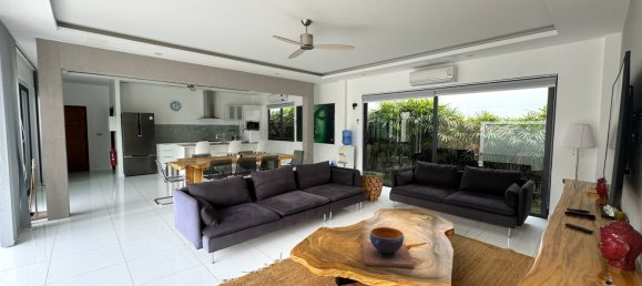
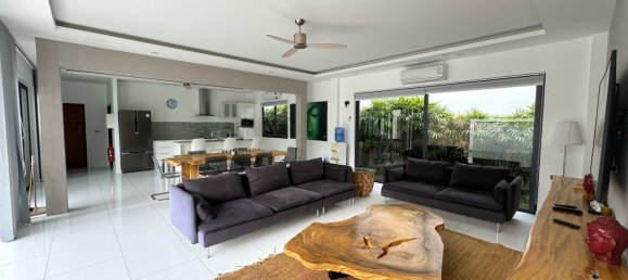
- decorative bowl (386, 243)
